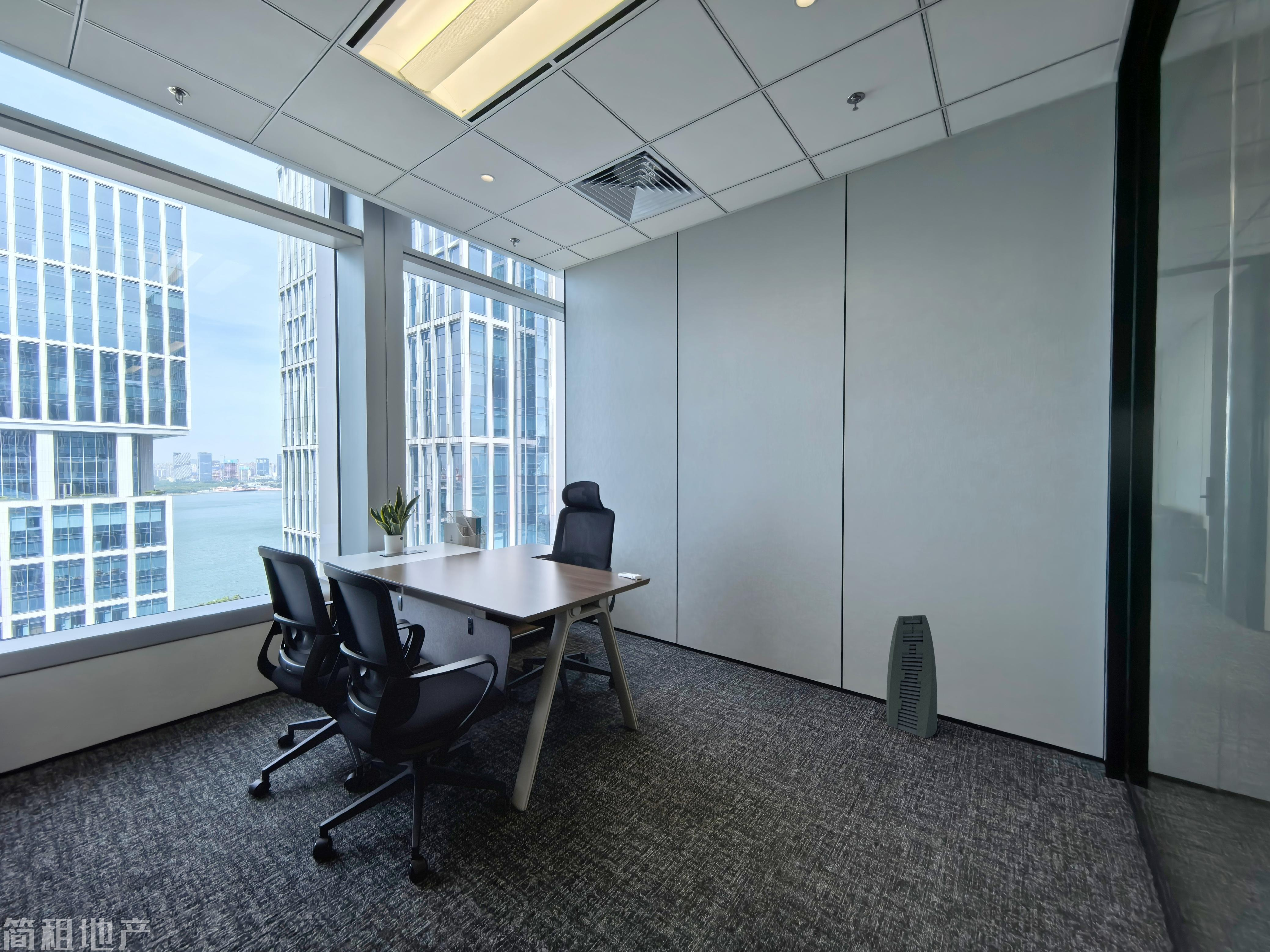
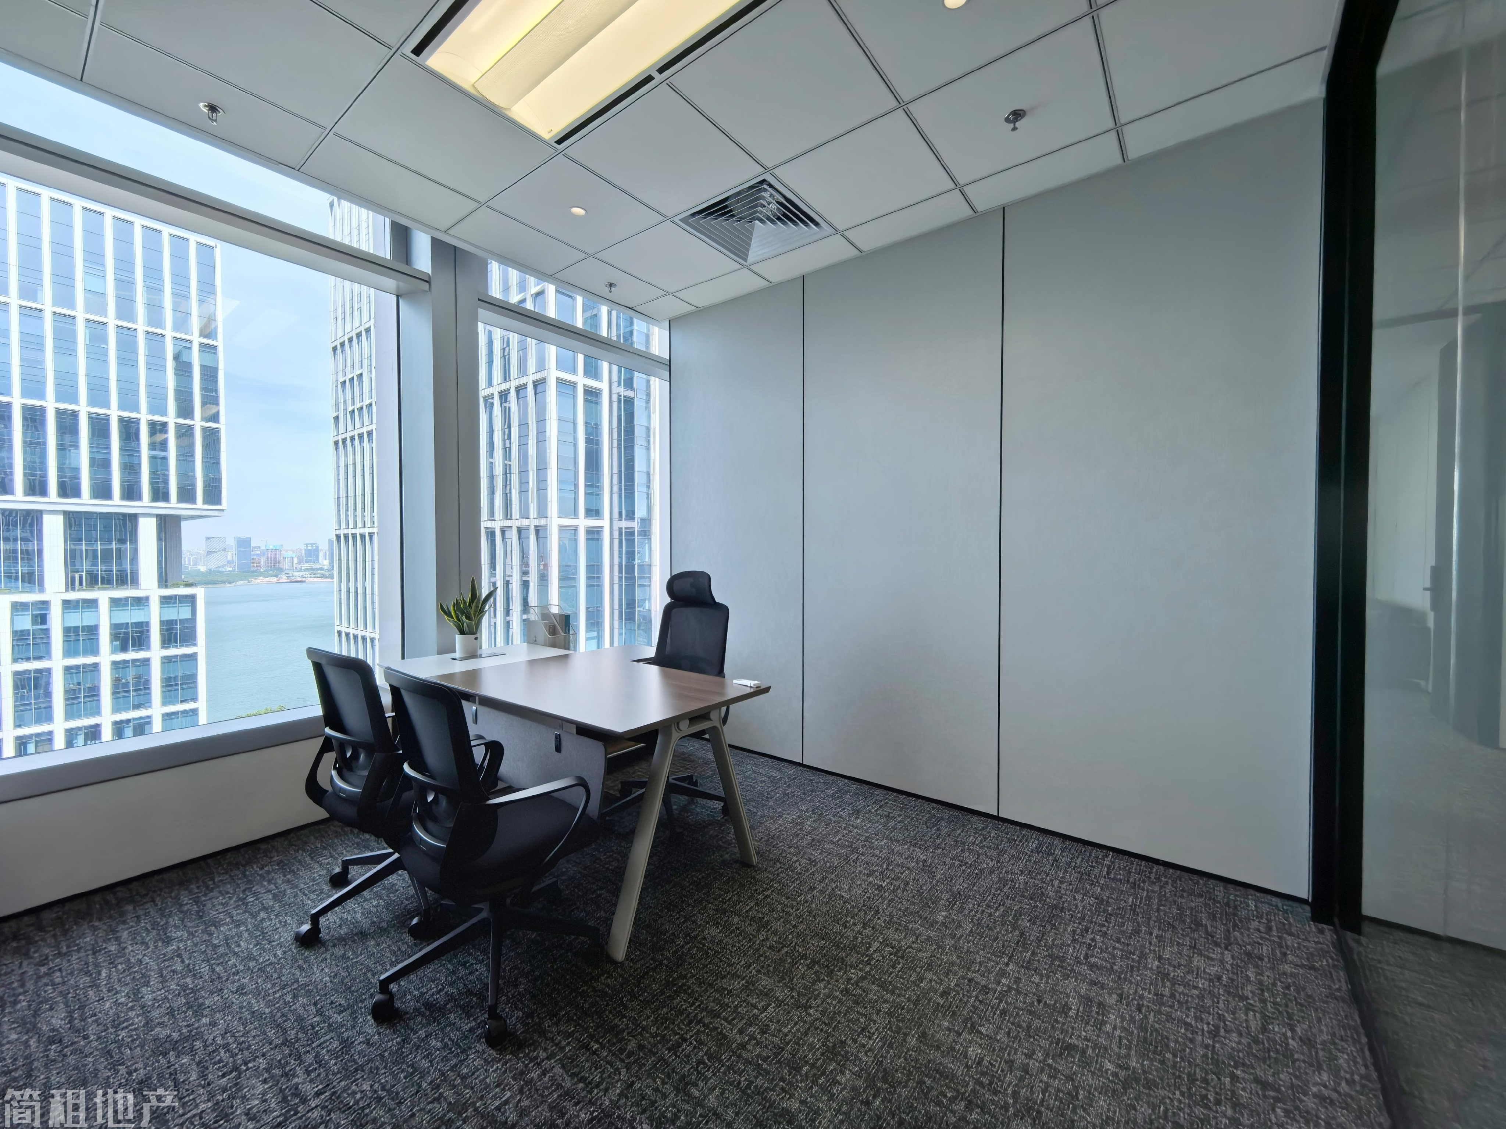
- air purifier (912, 669)
